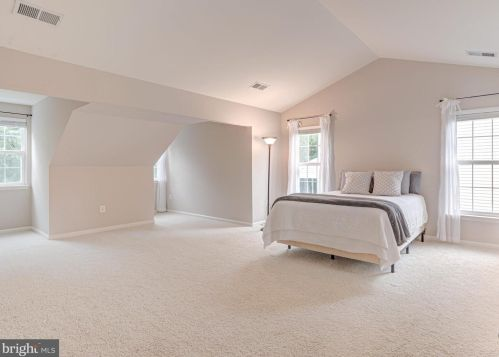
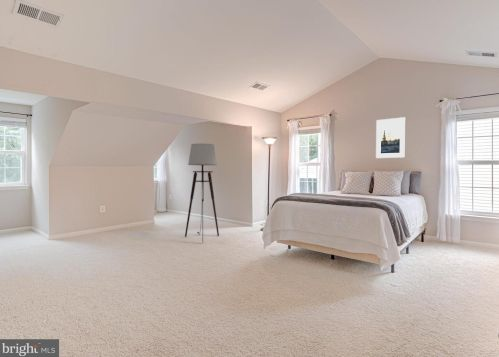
+ floor lamp (202, 190)
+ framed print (390, 138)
